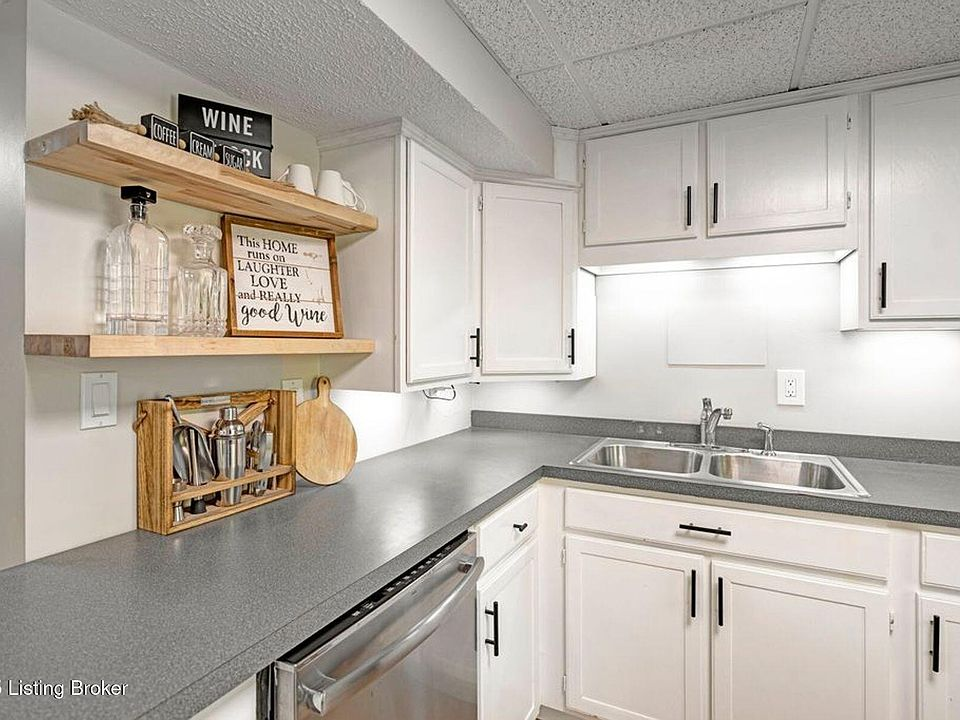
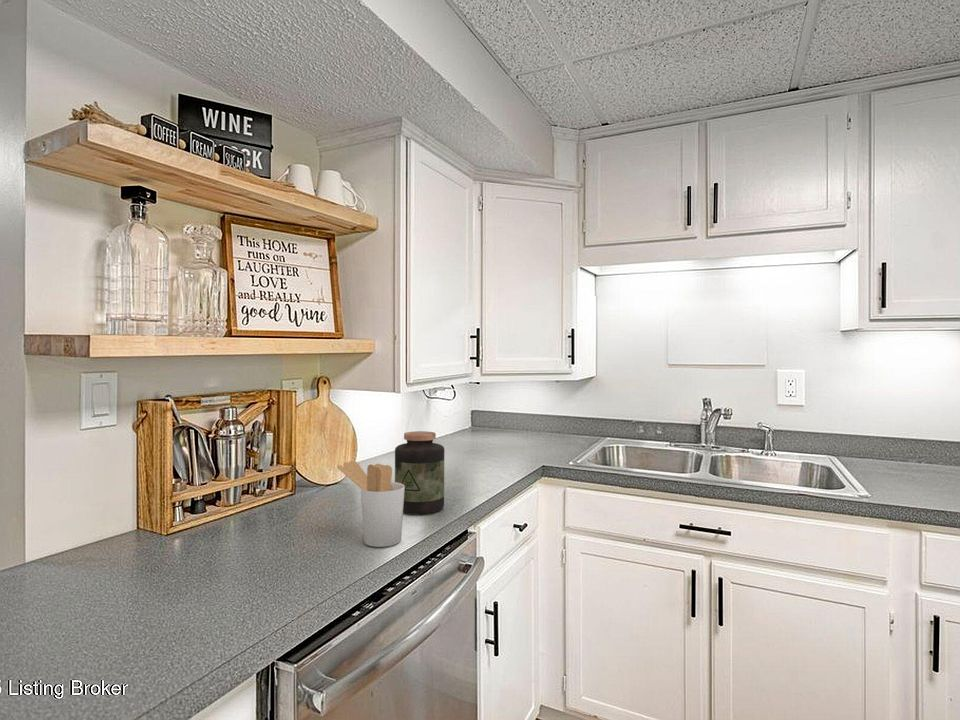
+ jar (419, 470)
+ utensil holder (371, 499)
